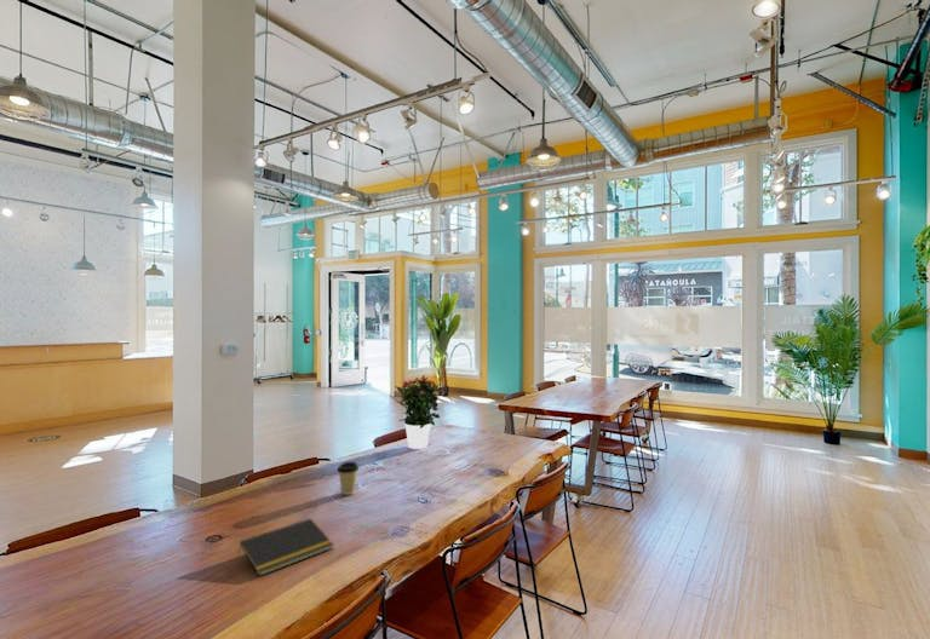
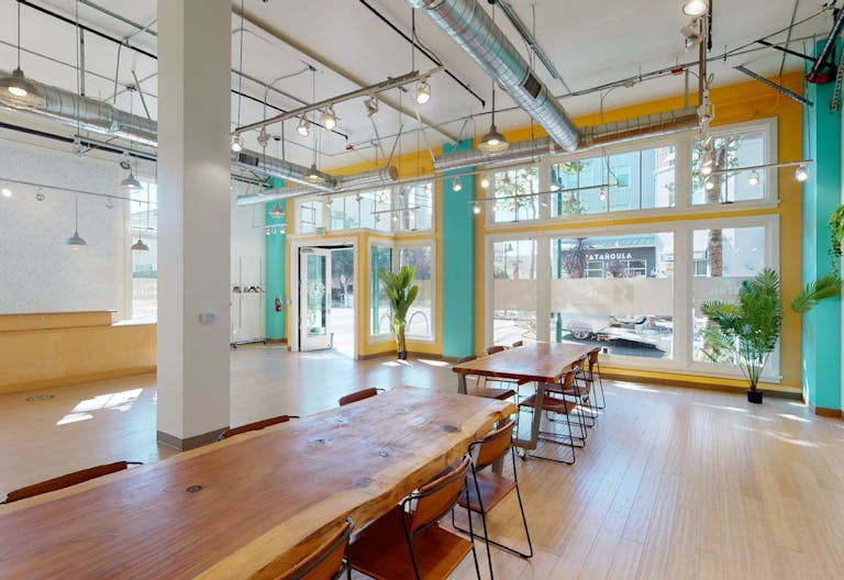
- potted flower (418, 411)
- coffee cup (348, 478)
- notepad (287, 543)
